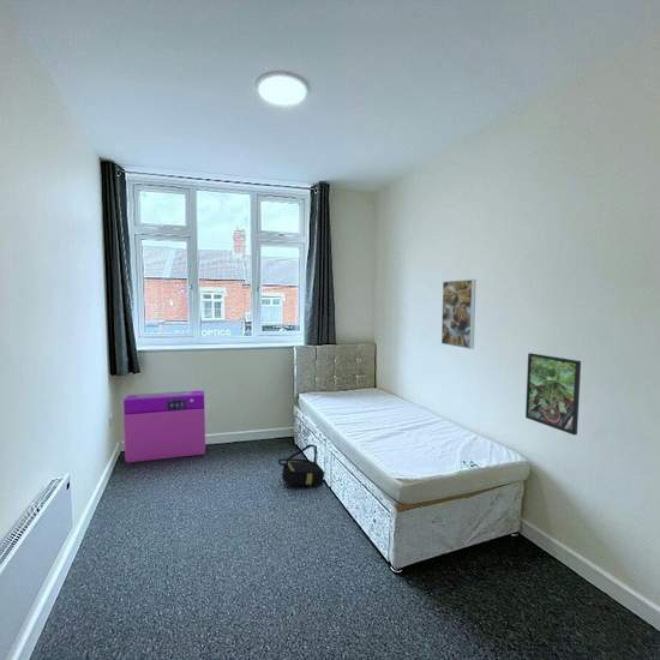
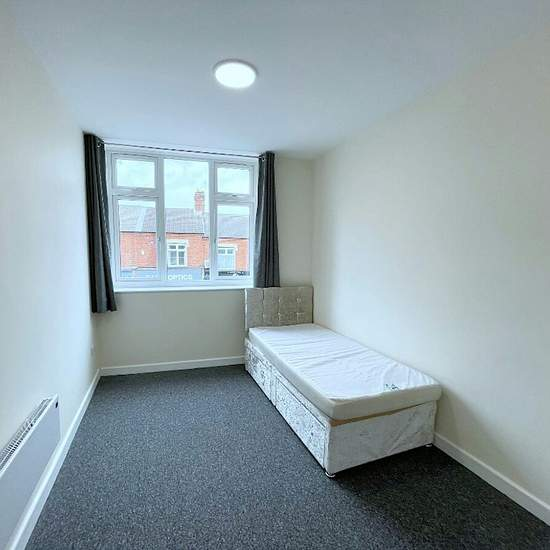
- air purifier (167, 424)
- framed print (551, 391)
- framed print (457, 313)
- backpack (299, 466)
